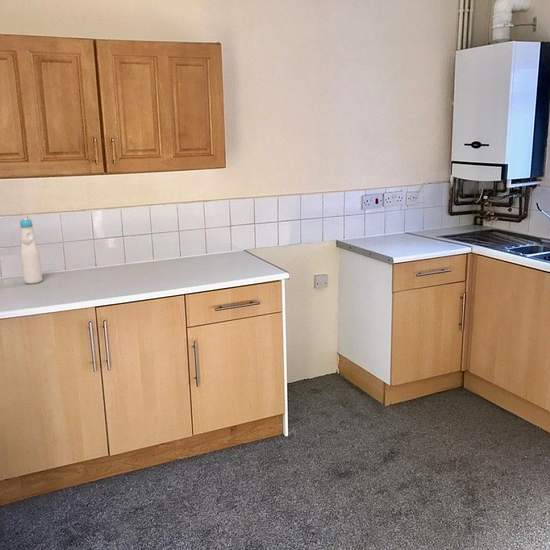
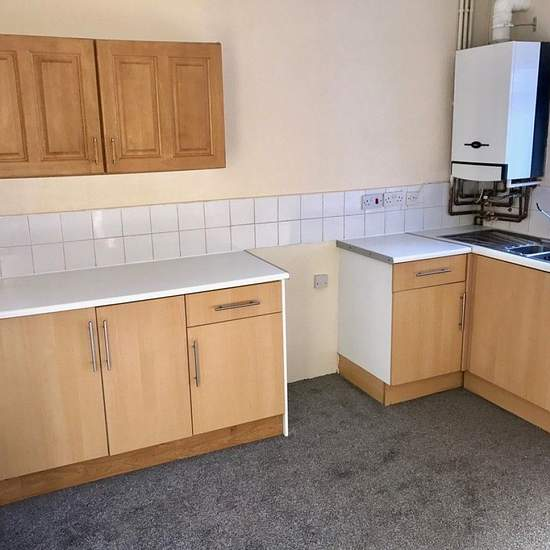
- bottle (29, 250)
